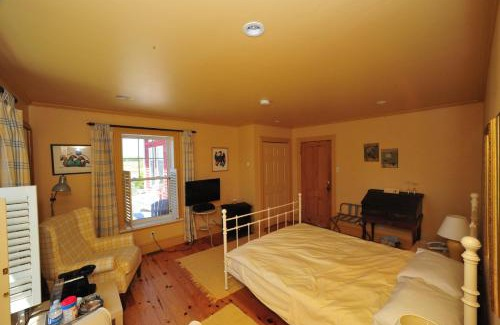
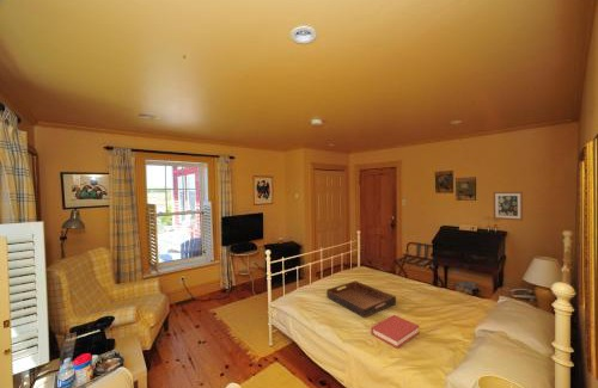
+ hardback book (395, 330)
+ serving tray (359, 296)
+ wall art (507, 205)
